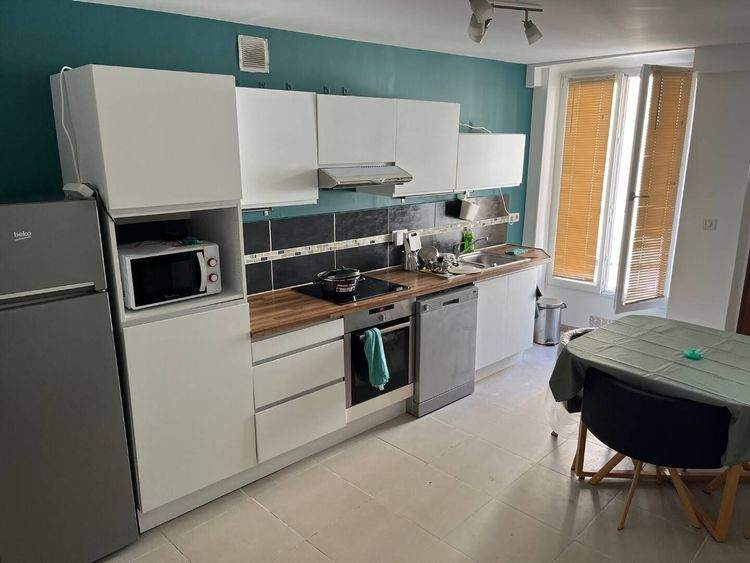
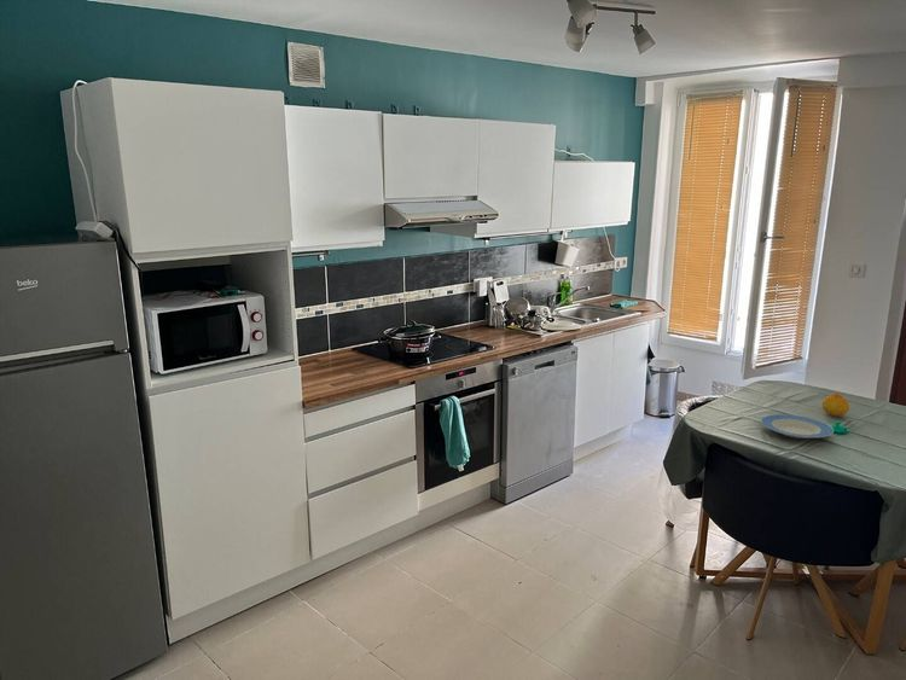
+ fruit (835, 403)
+ plate (795, 429)
